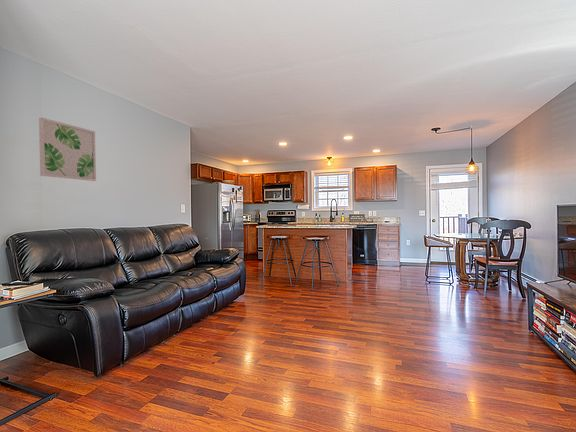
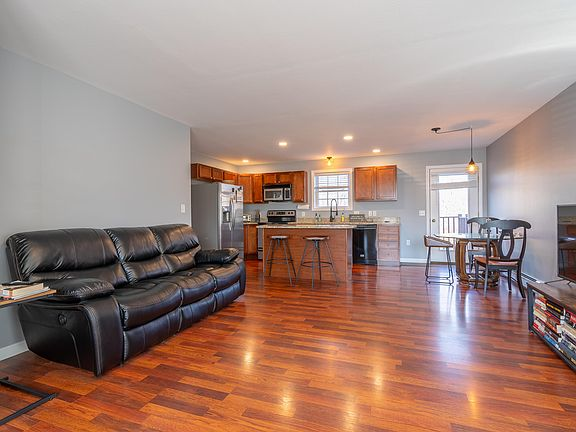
- wall art (69, 151)
